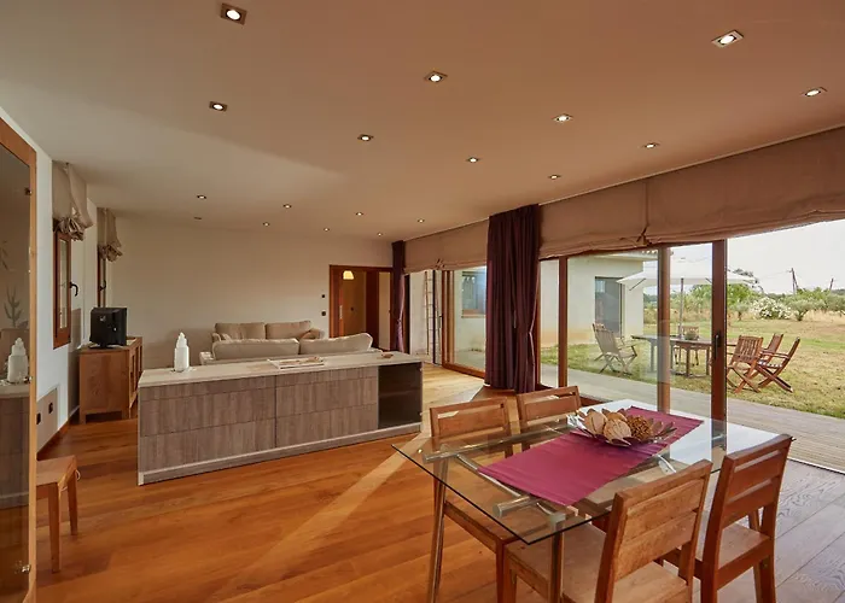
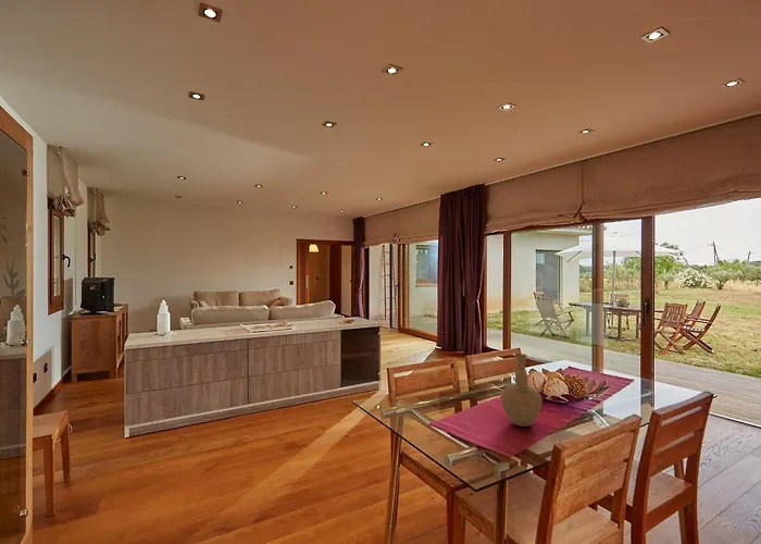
+ vase (521, 388)
